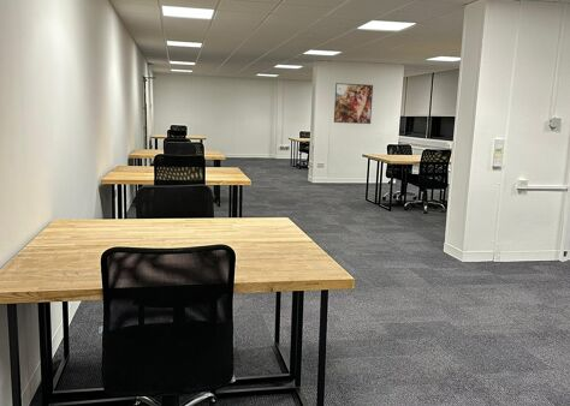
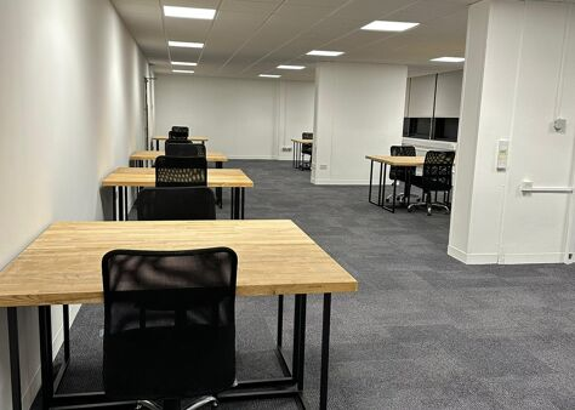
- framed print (352, 103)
